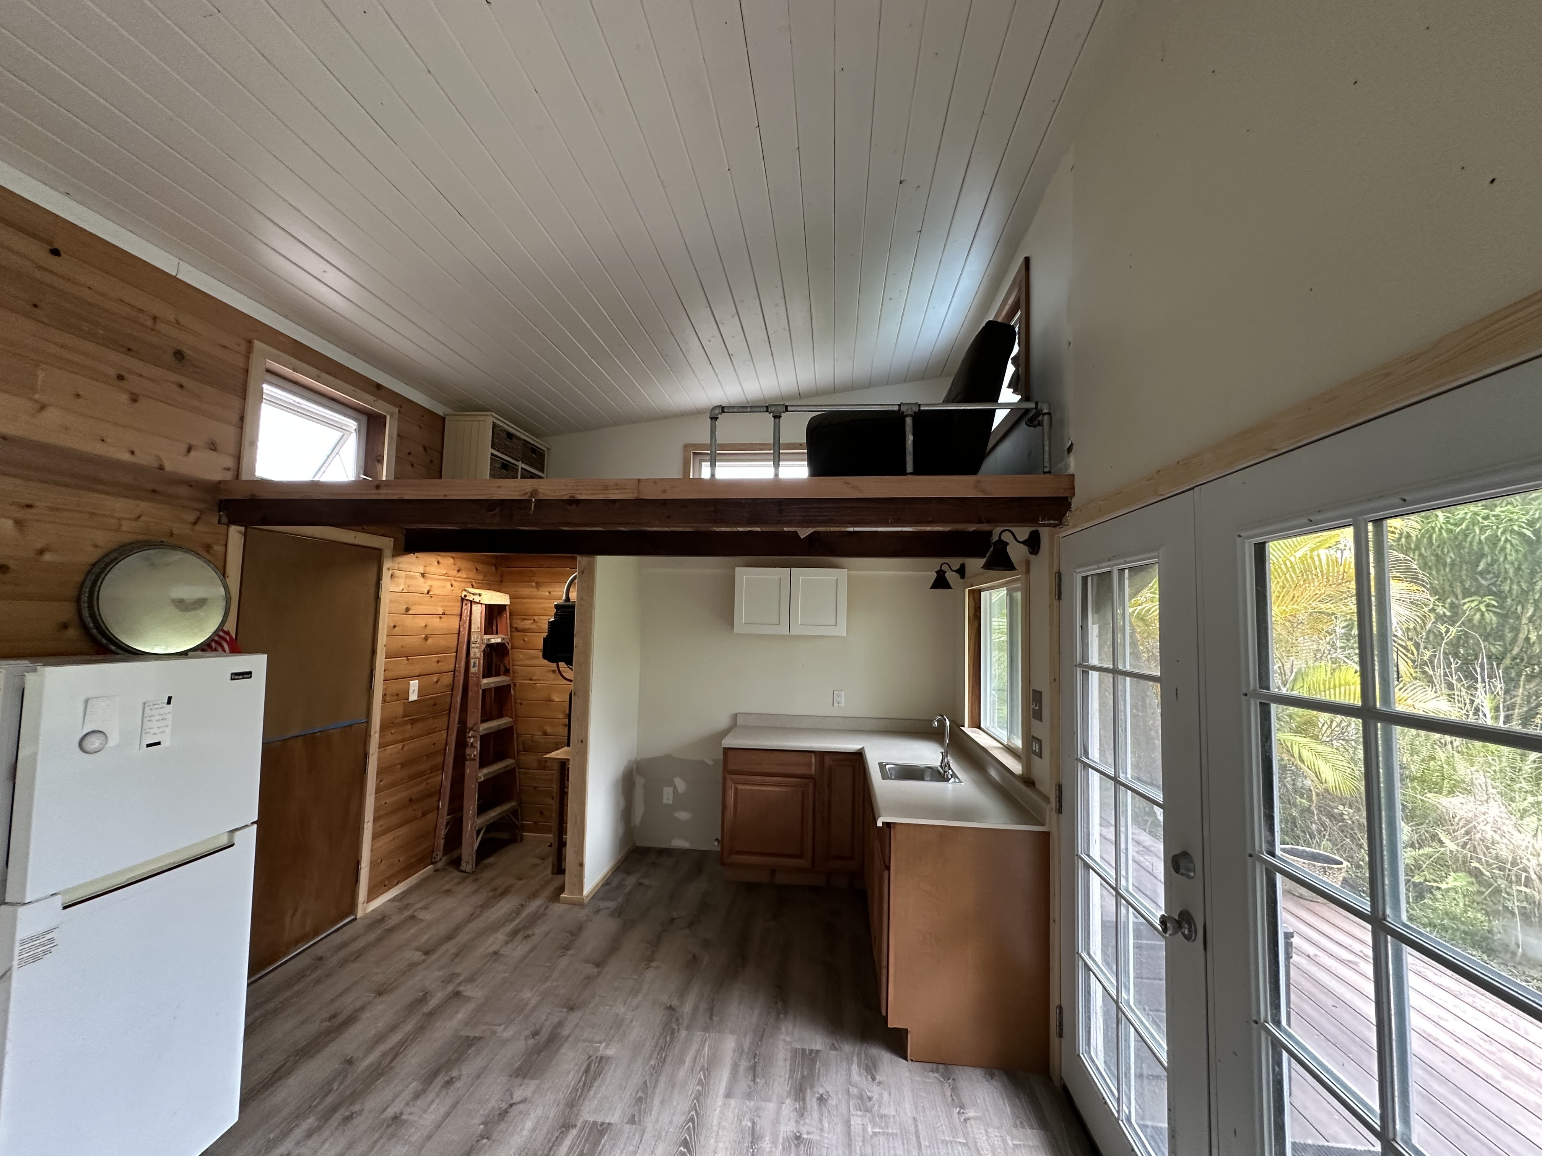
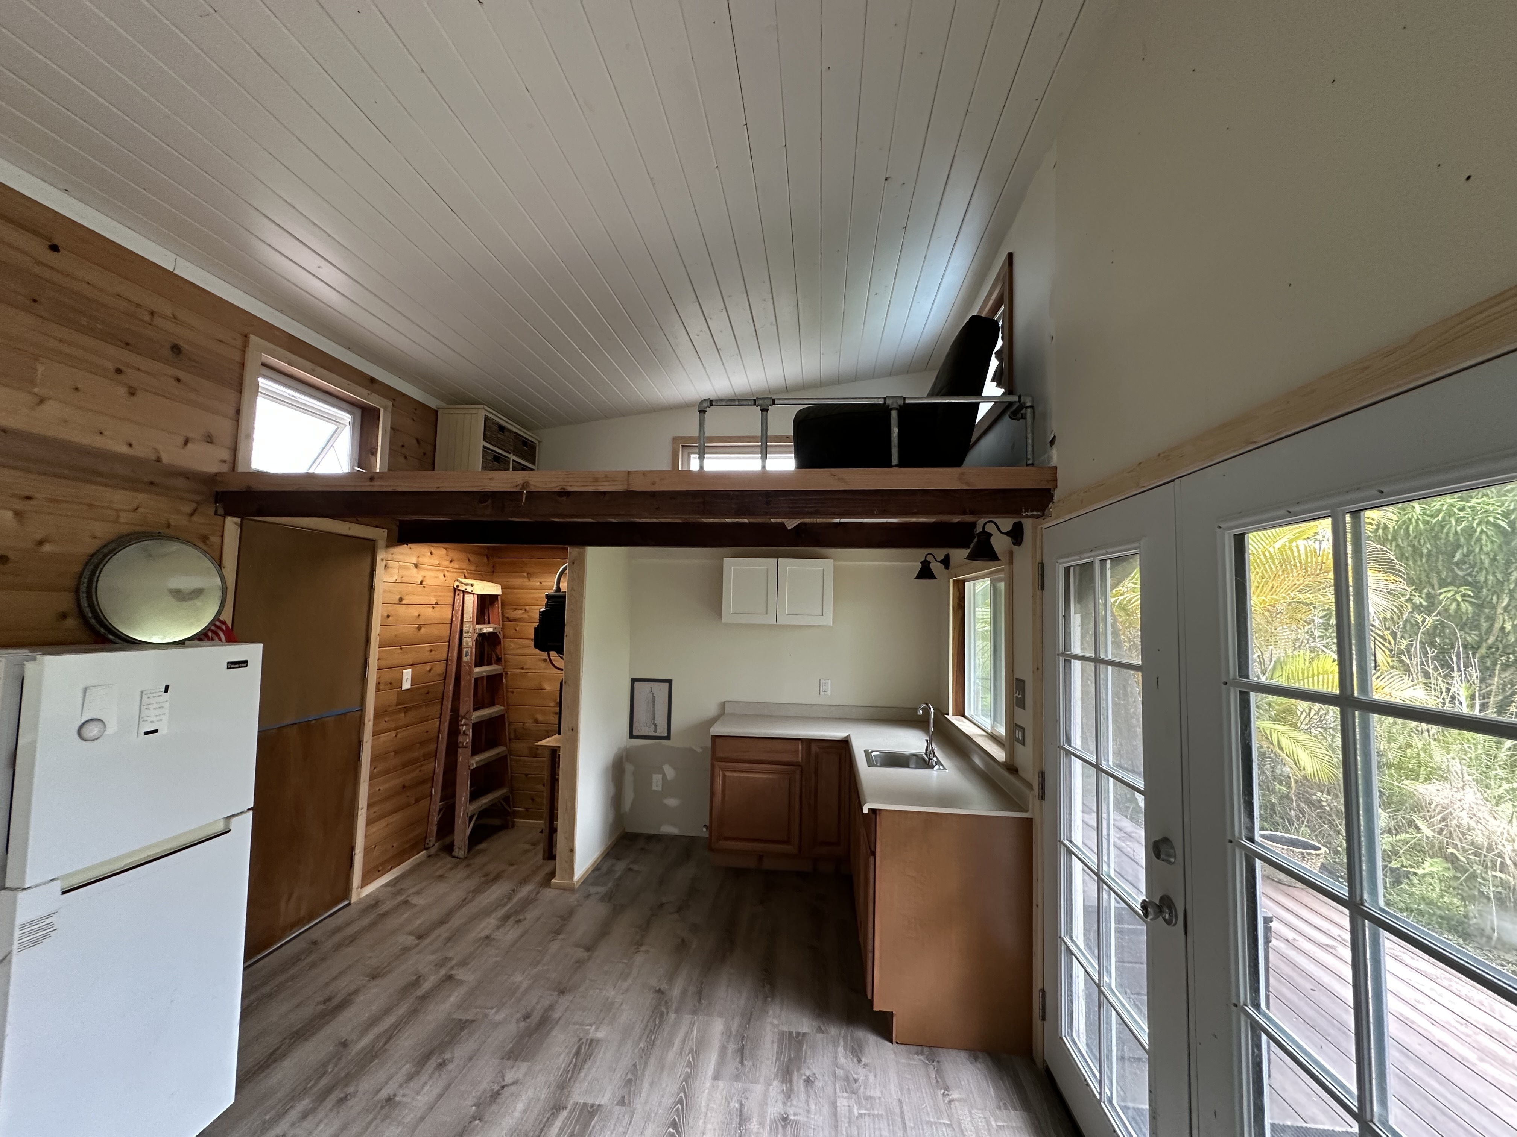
+ wall art (651, 708)
